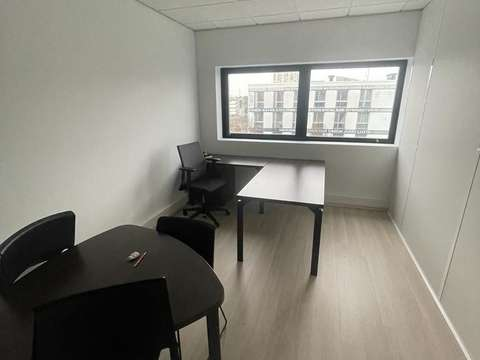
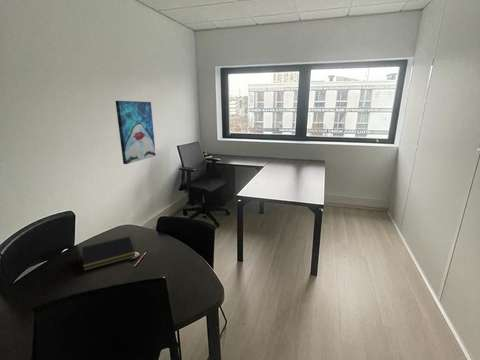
+ notepad (108, 252)
+ wall art (137, 131)
